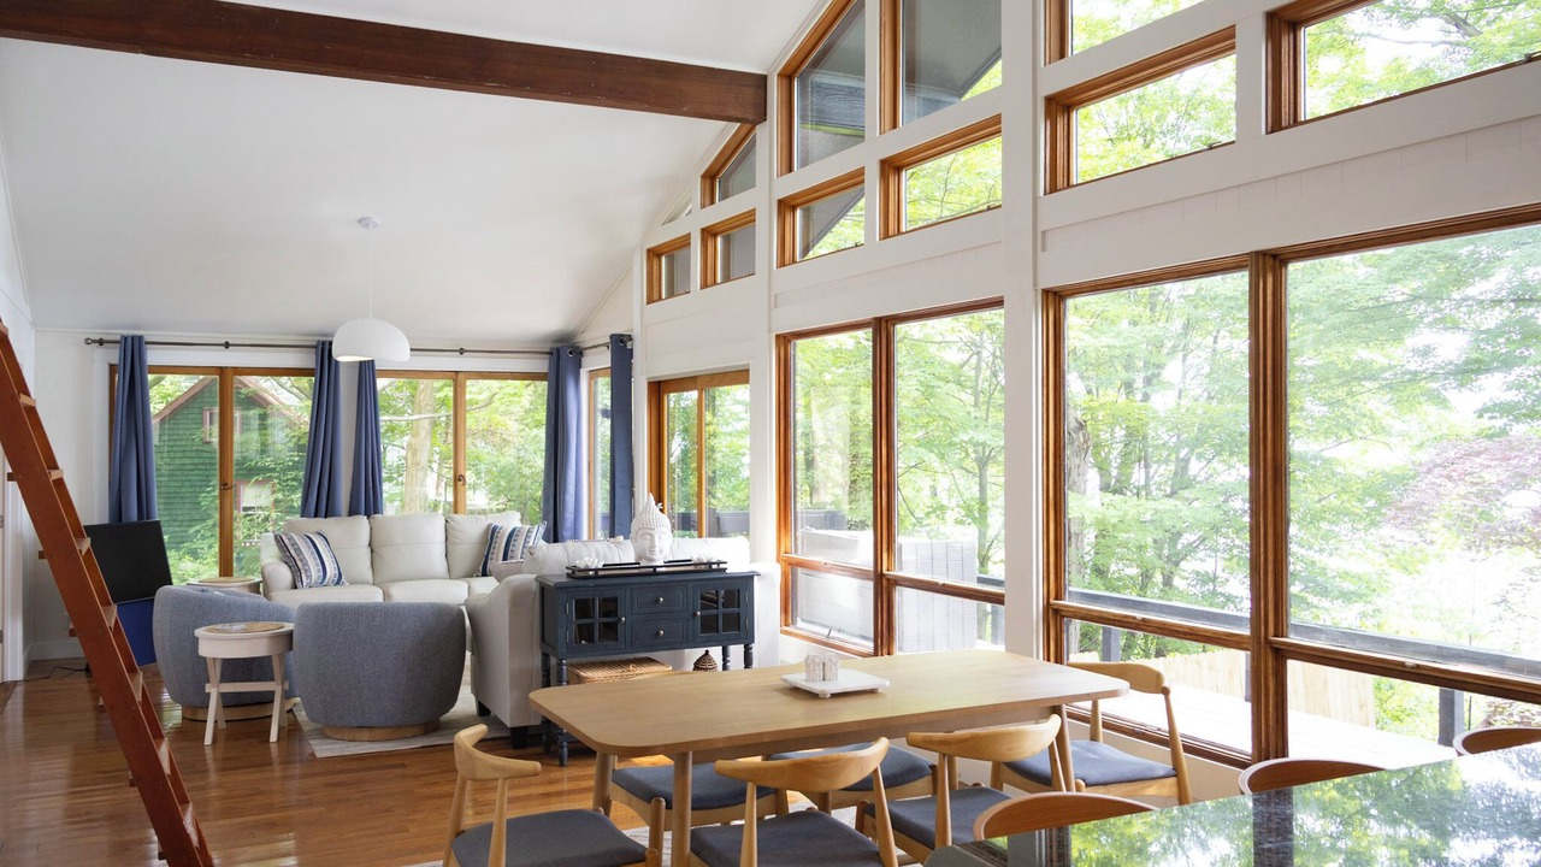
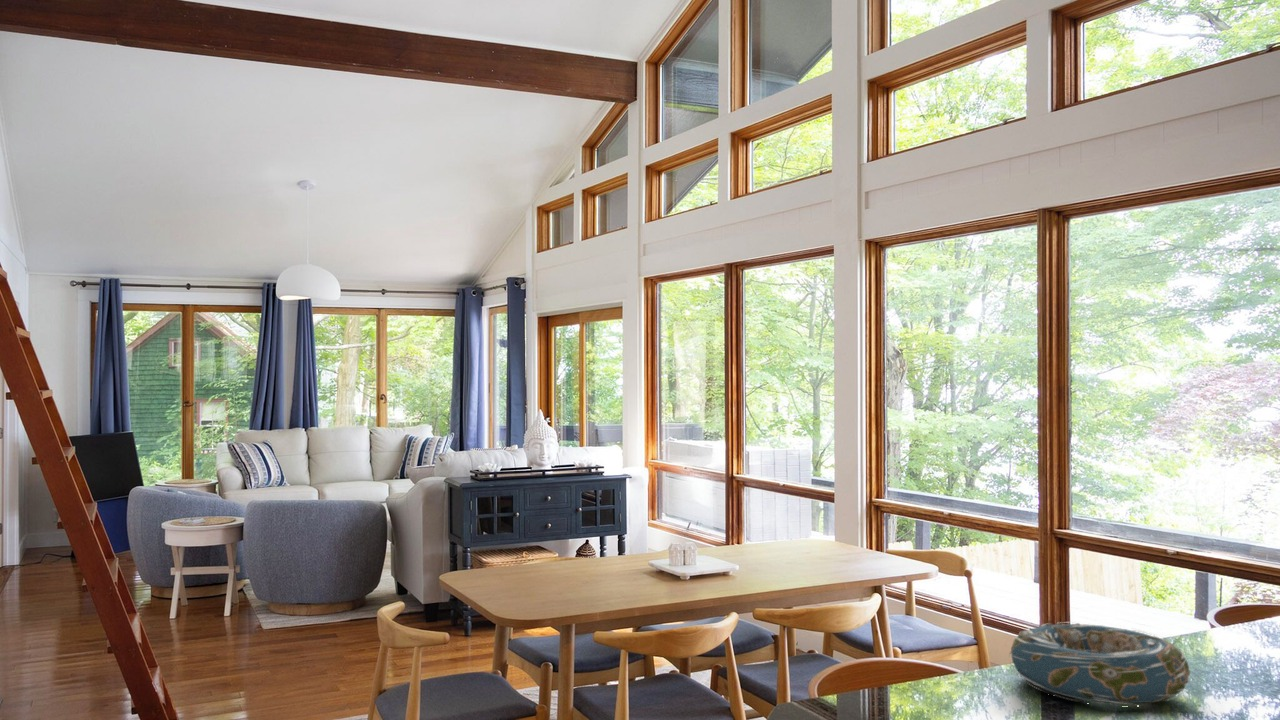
+ decorative bowl (1097, 661)
